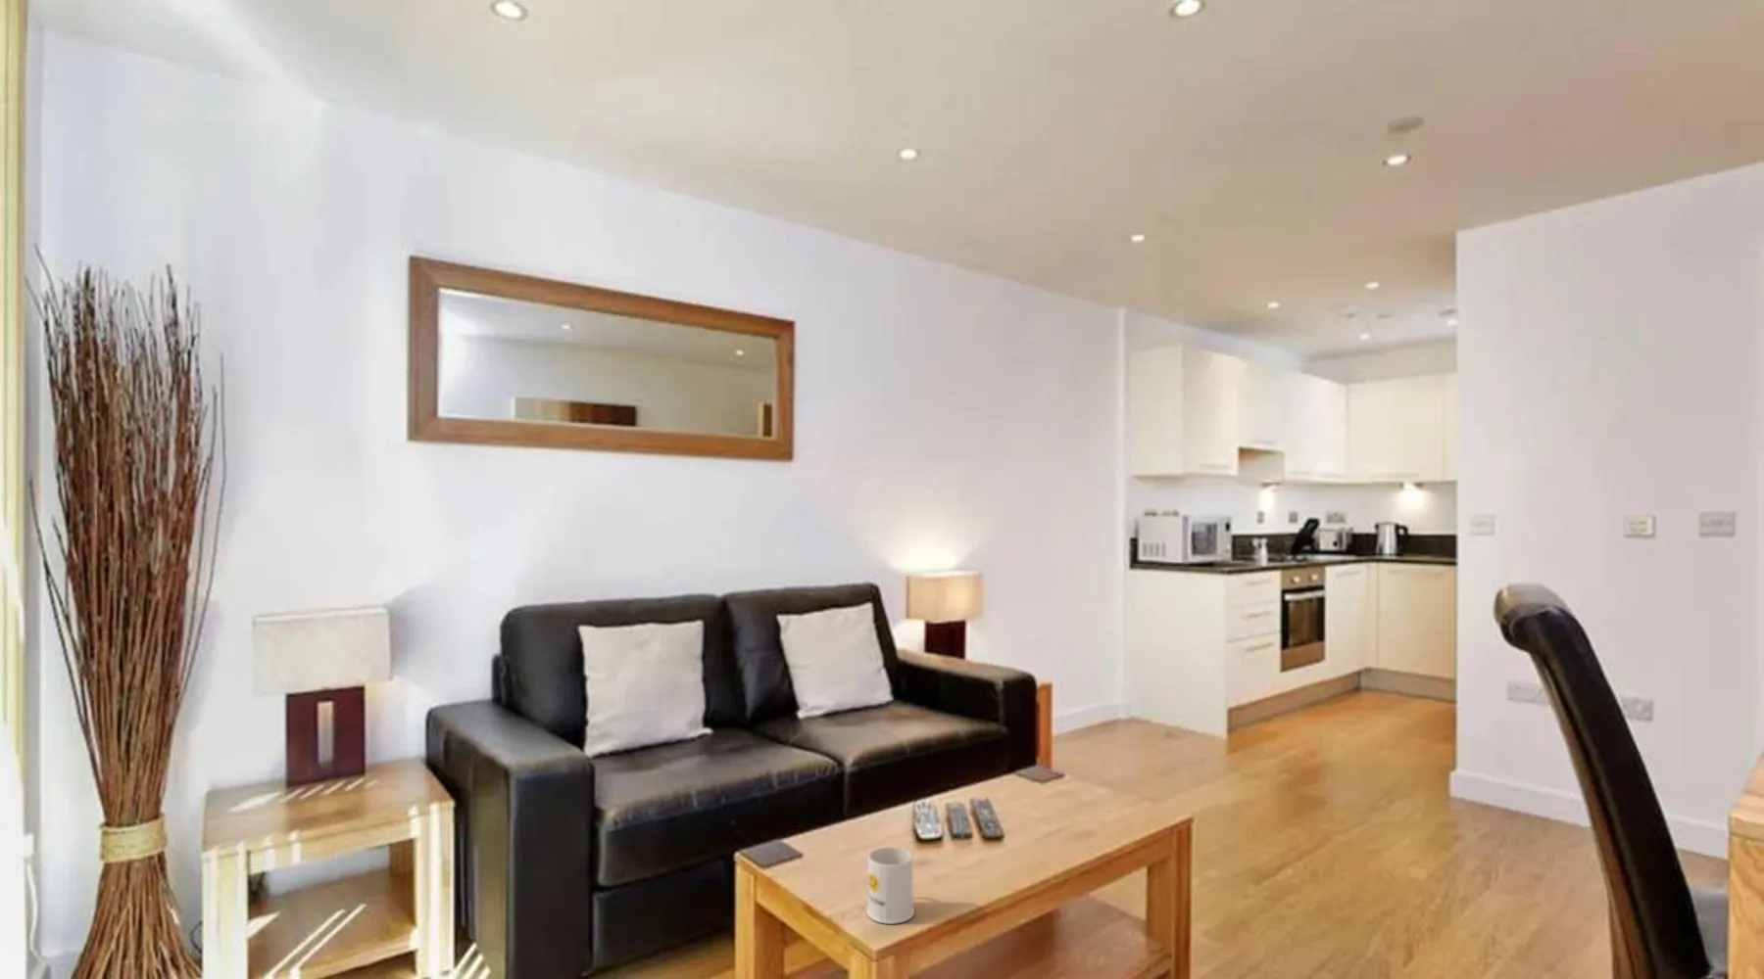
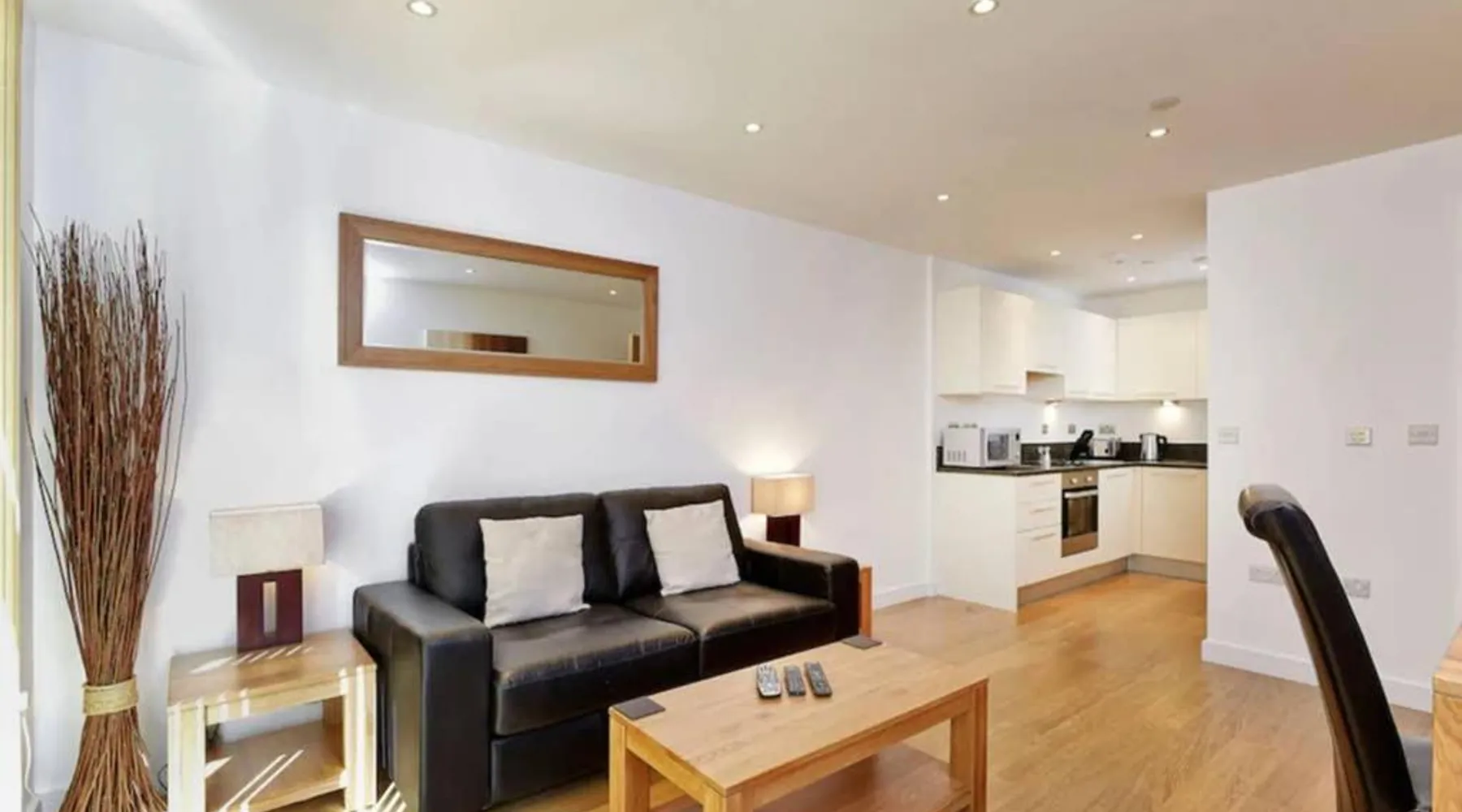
- mug (884, 881)
